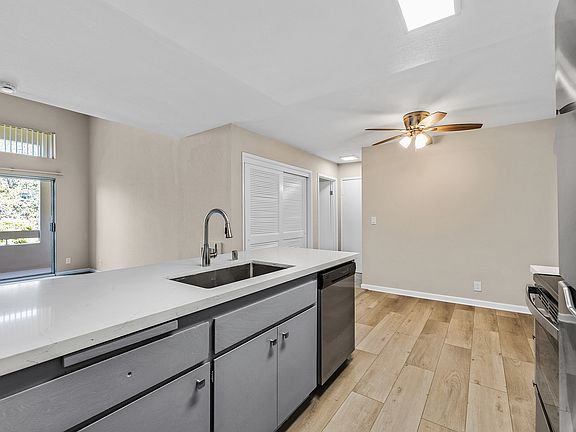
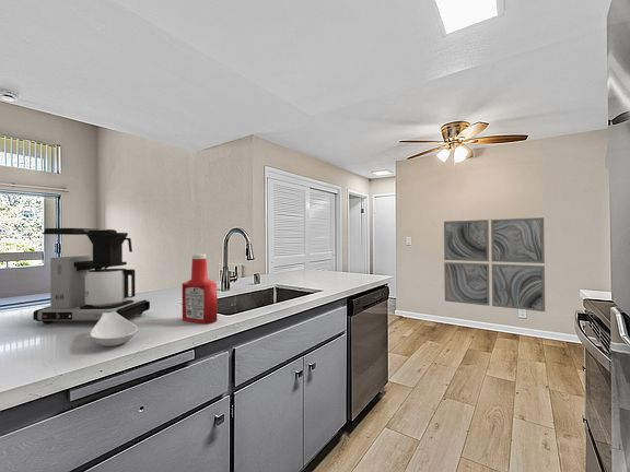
+ soap bottle (199, 286)
+ spoon rest (110, 327)
+ coffee maker (95, 273)
+ wall art (488, 263)
